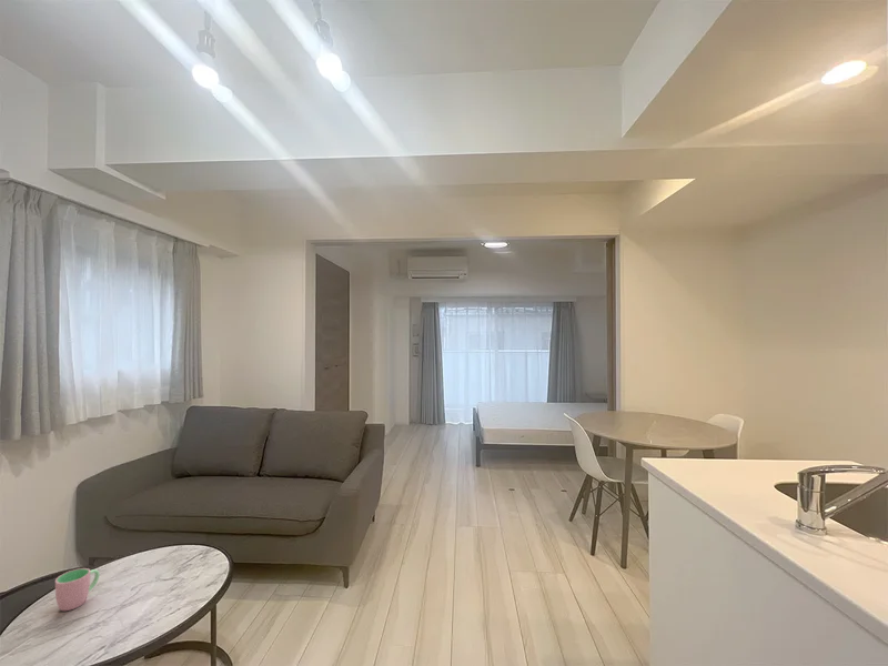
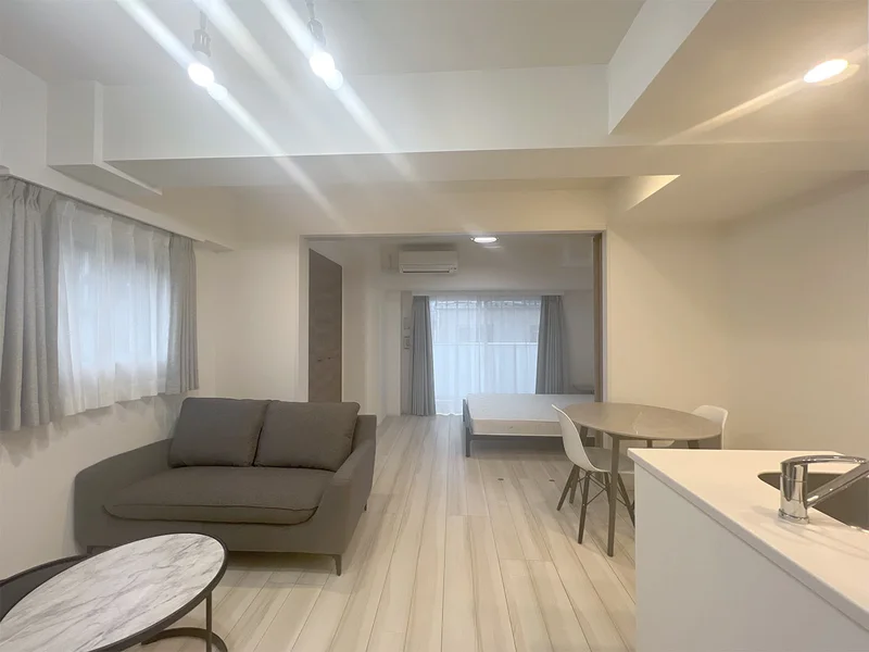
- cup (78, 587)
